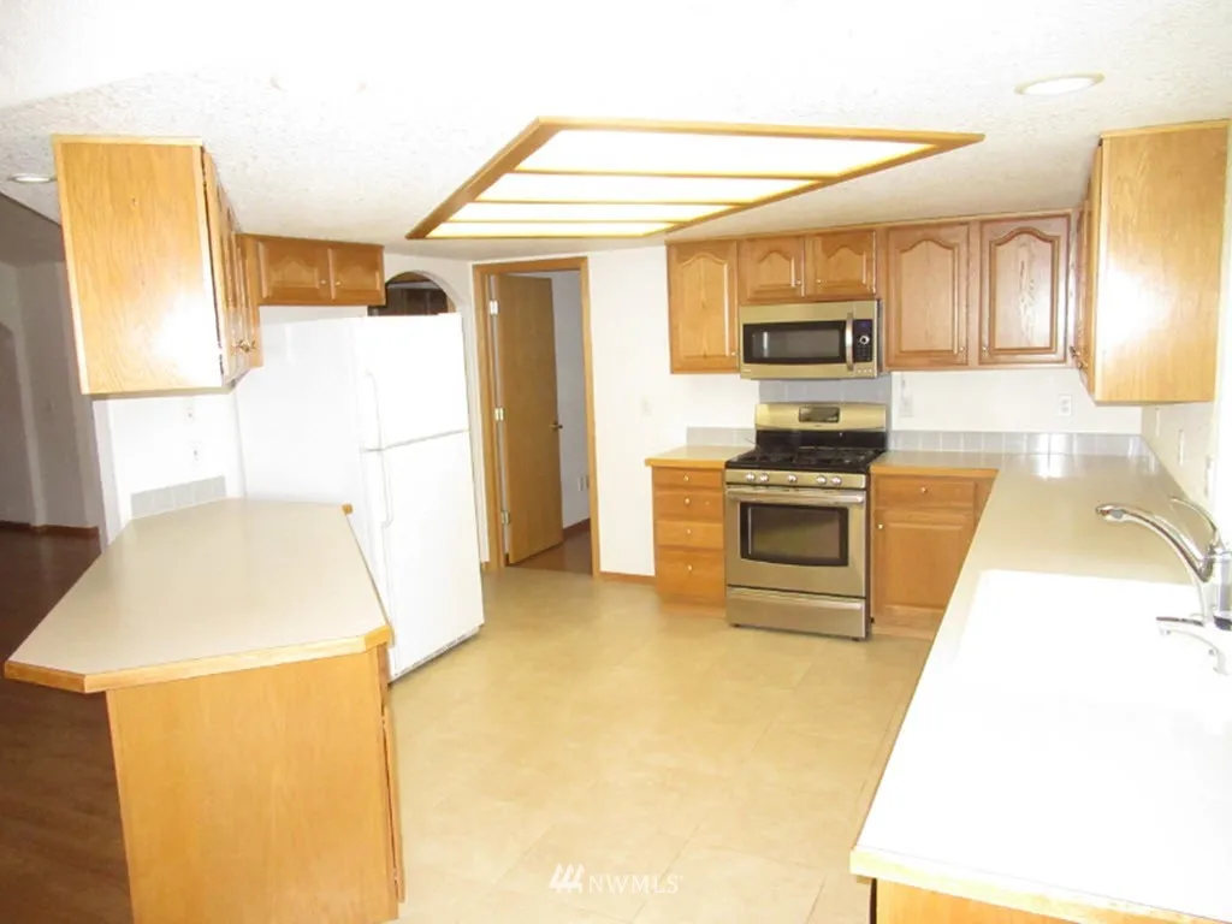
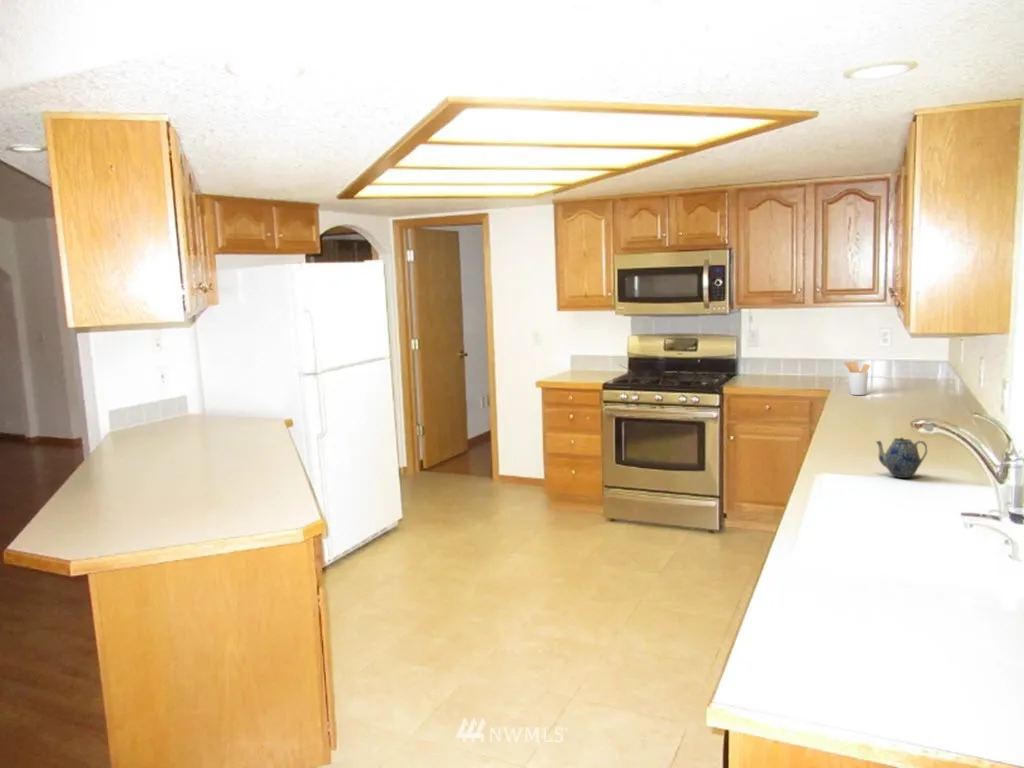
+ utensil holder (855, 377)
+ teapot (900, 456)
